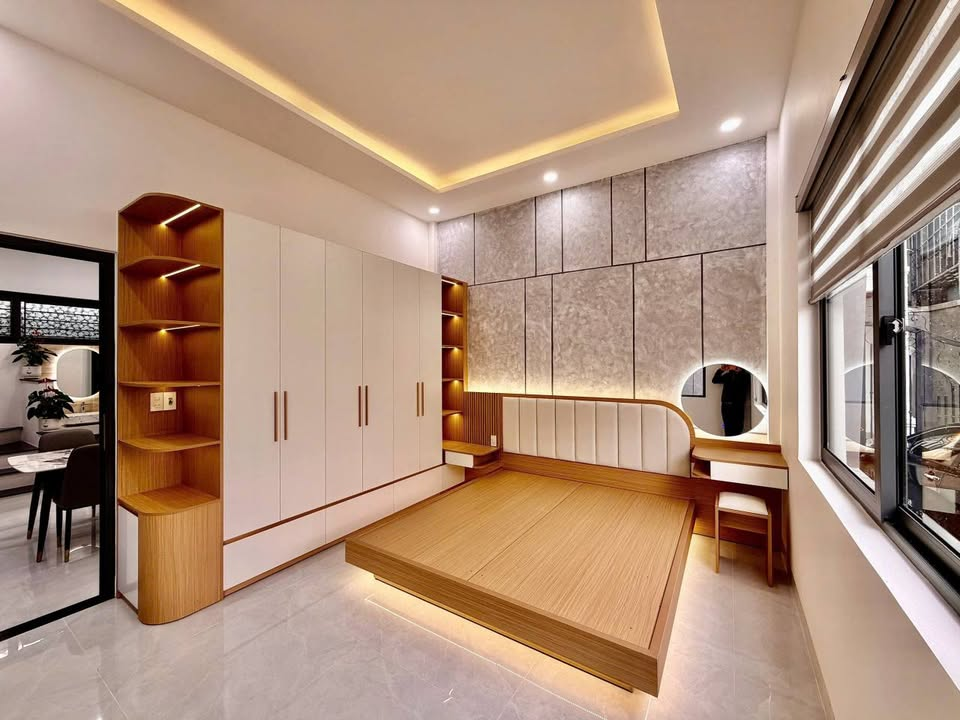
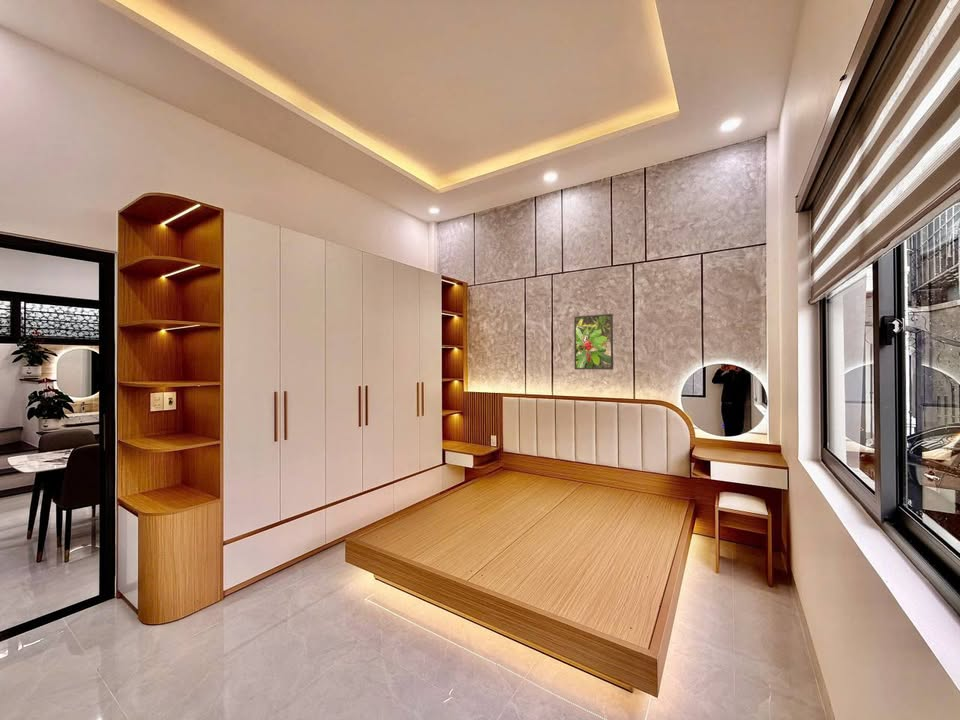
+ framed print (593, 342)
